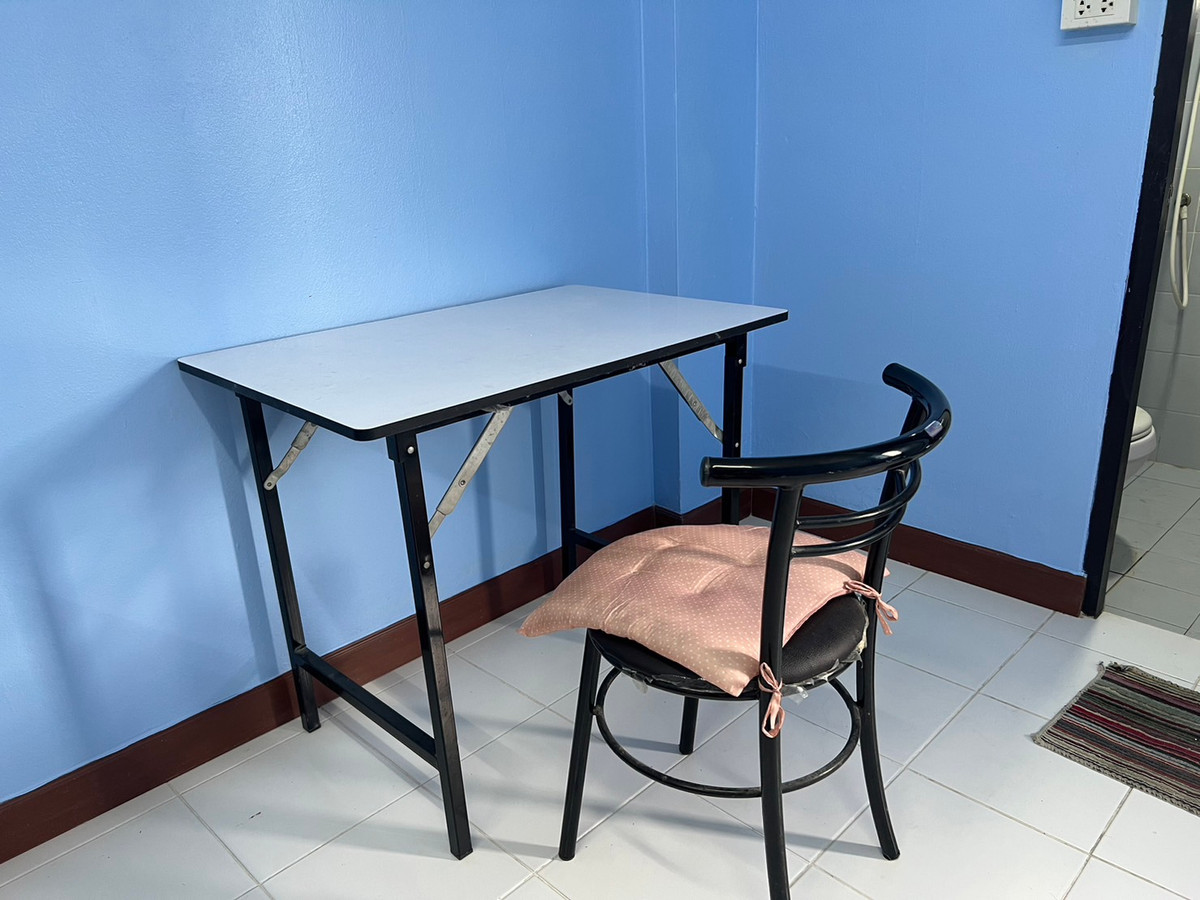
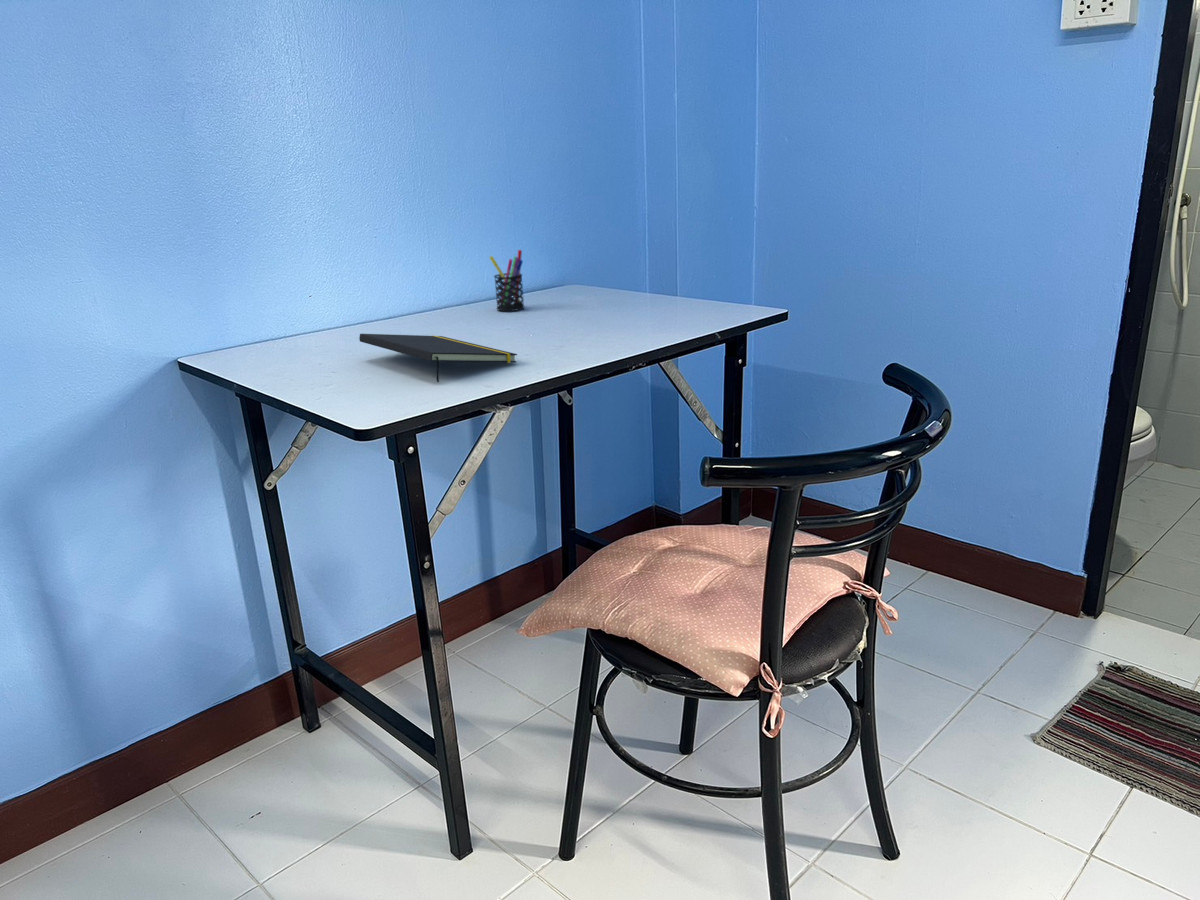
+ pen holder (511, 279)
+ notepad (437, 347)
